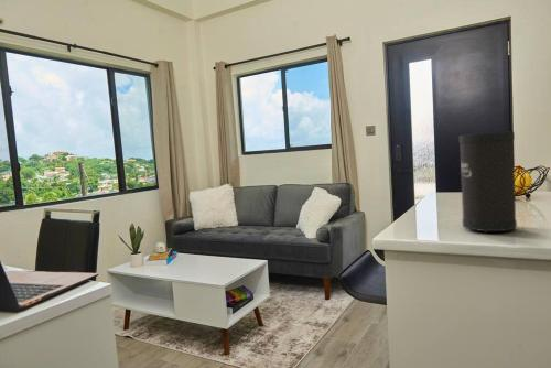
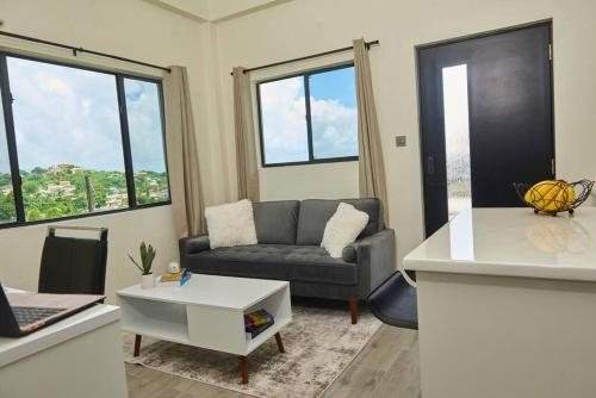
- speaker (487, 181)
